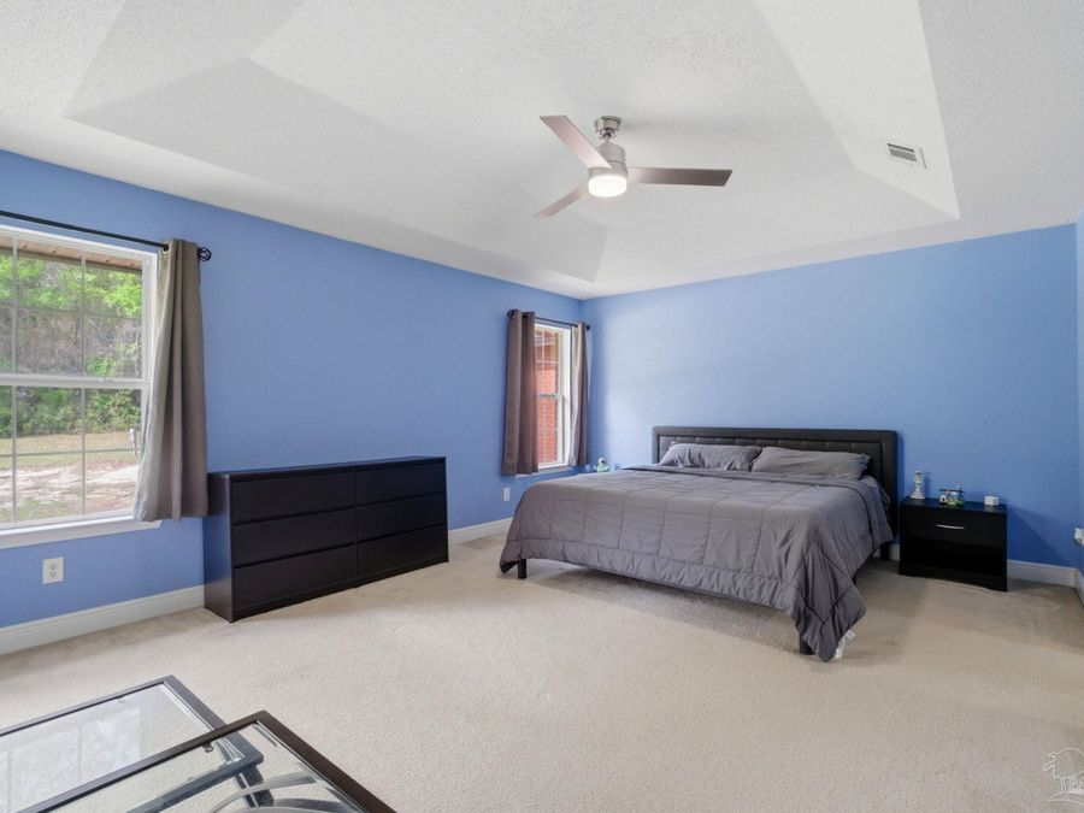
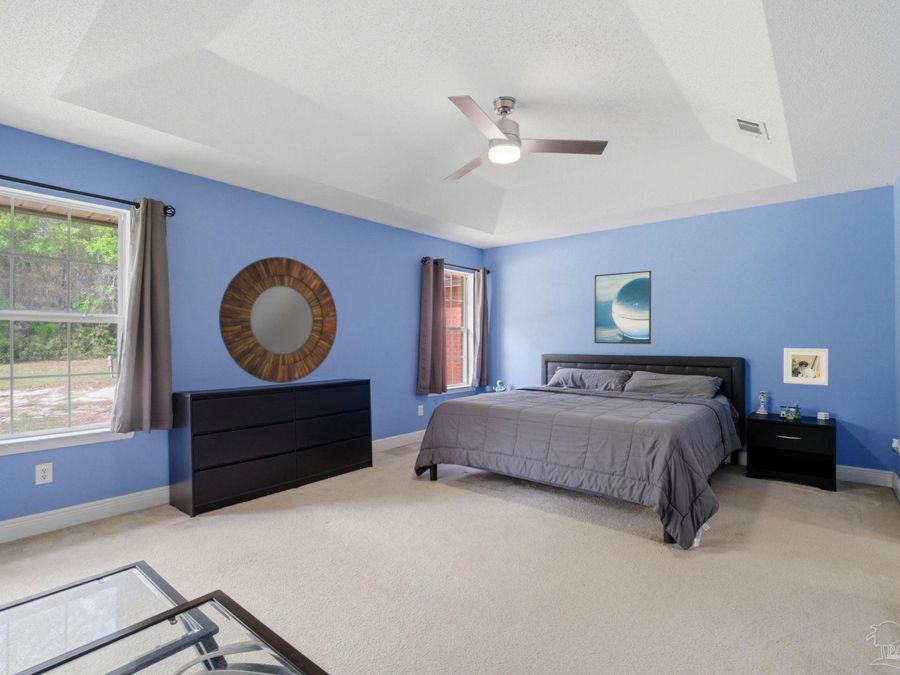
+ home mirror (283, 320)
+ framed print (621, 308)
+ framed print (805, 366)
